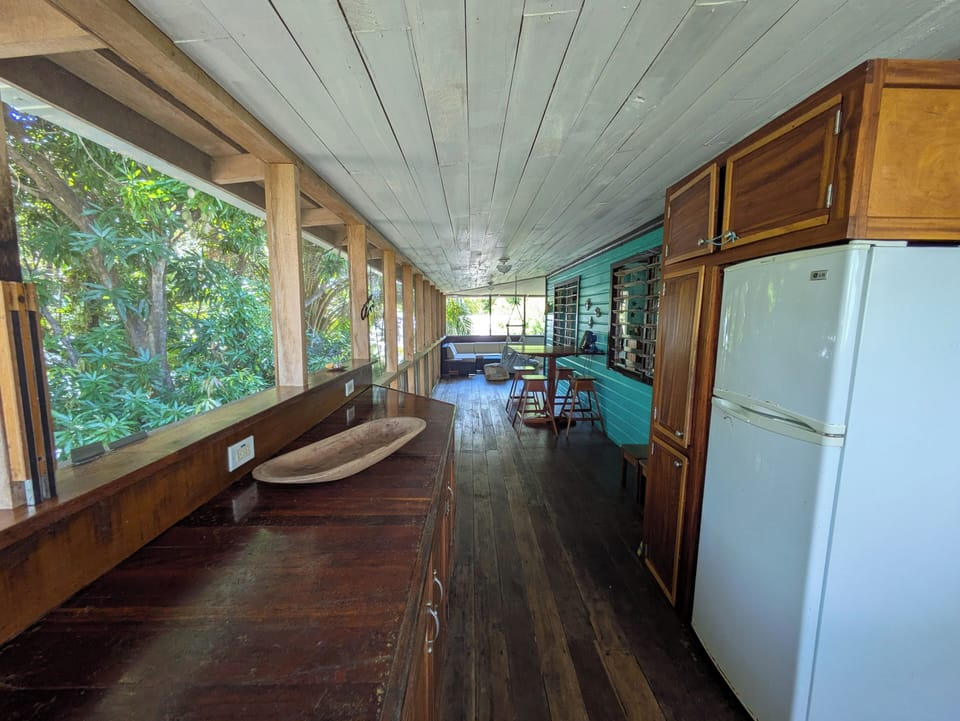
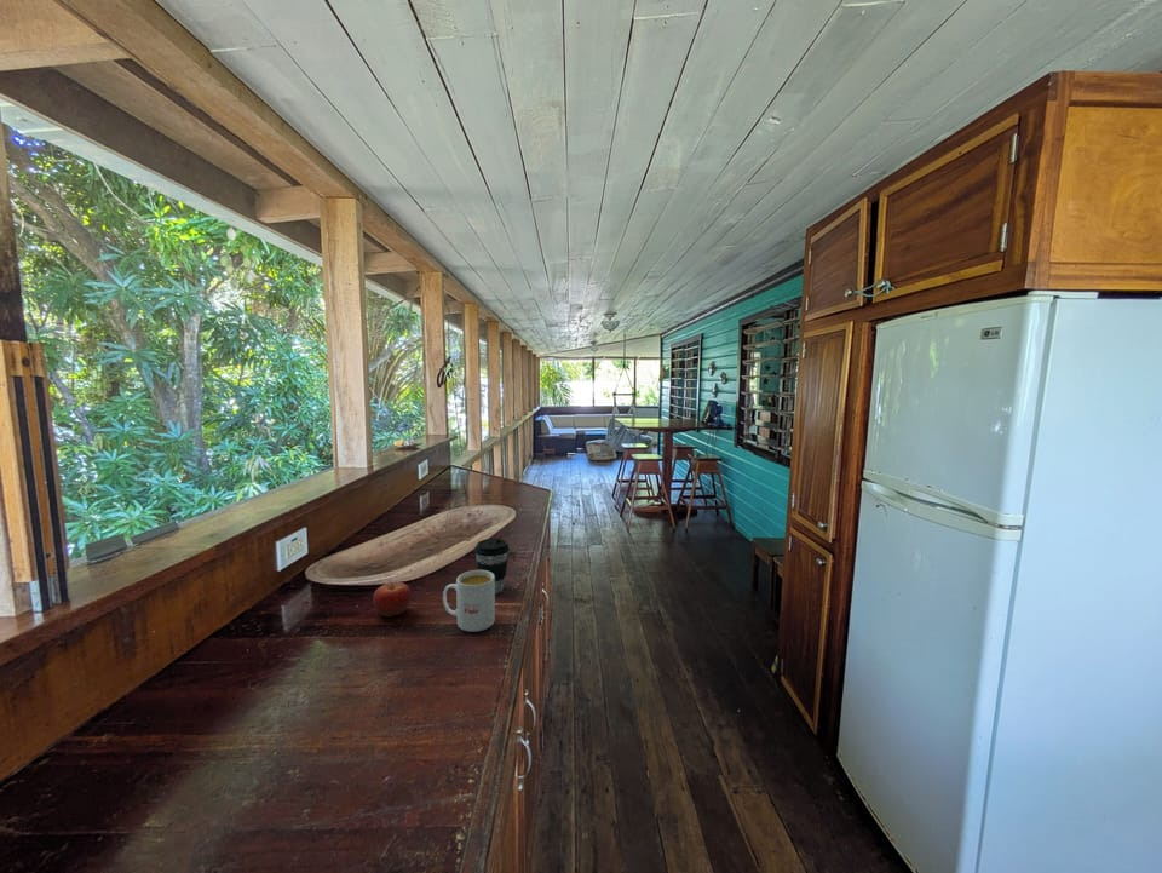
+ fruit (392, 596)
+ mug (468, 599)
+ coffee cup (491, 565)
